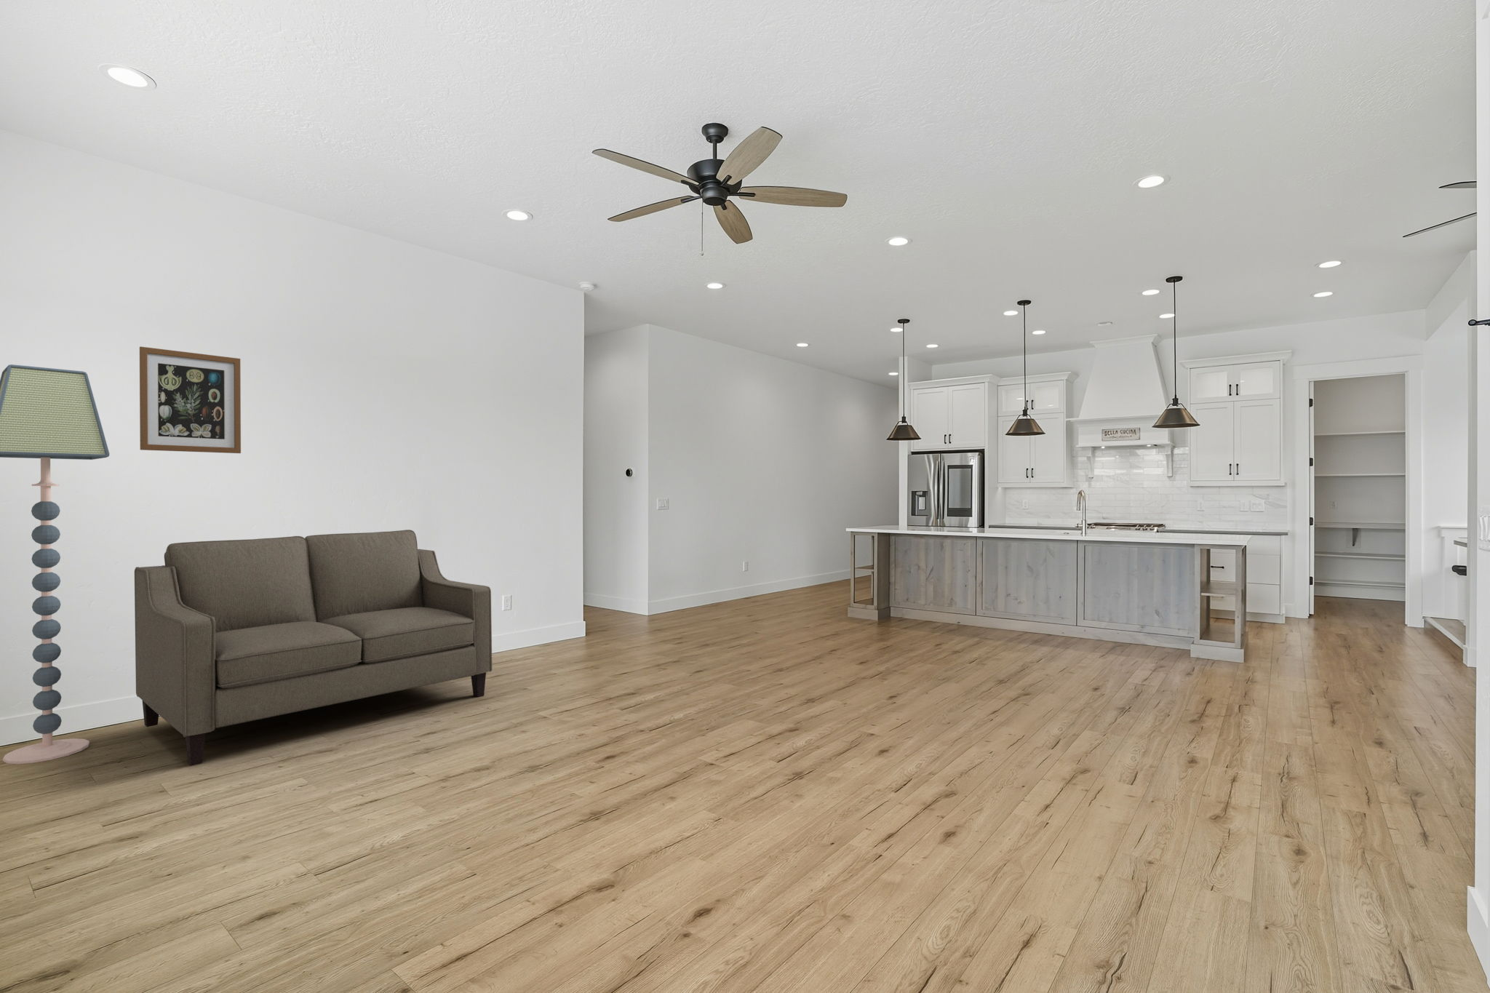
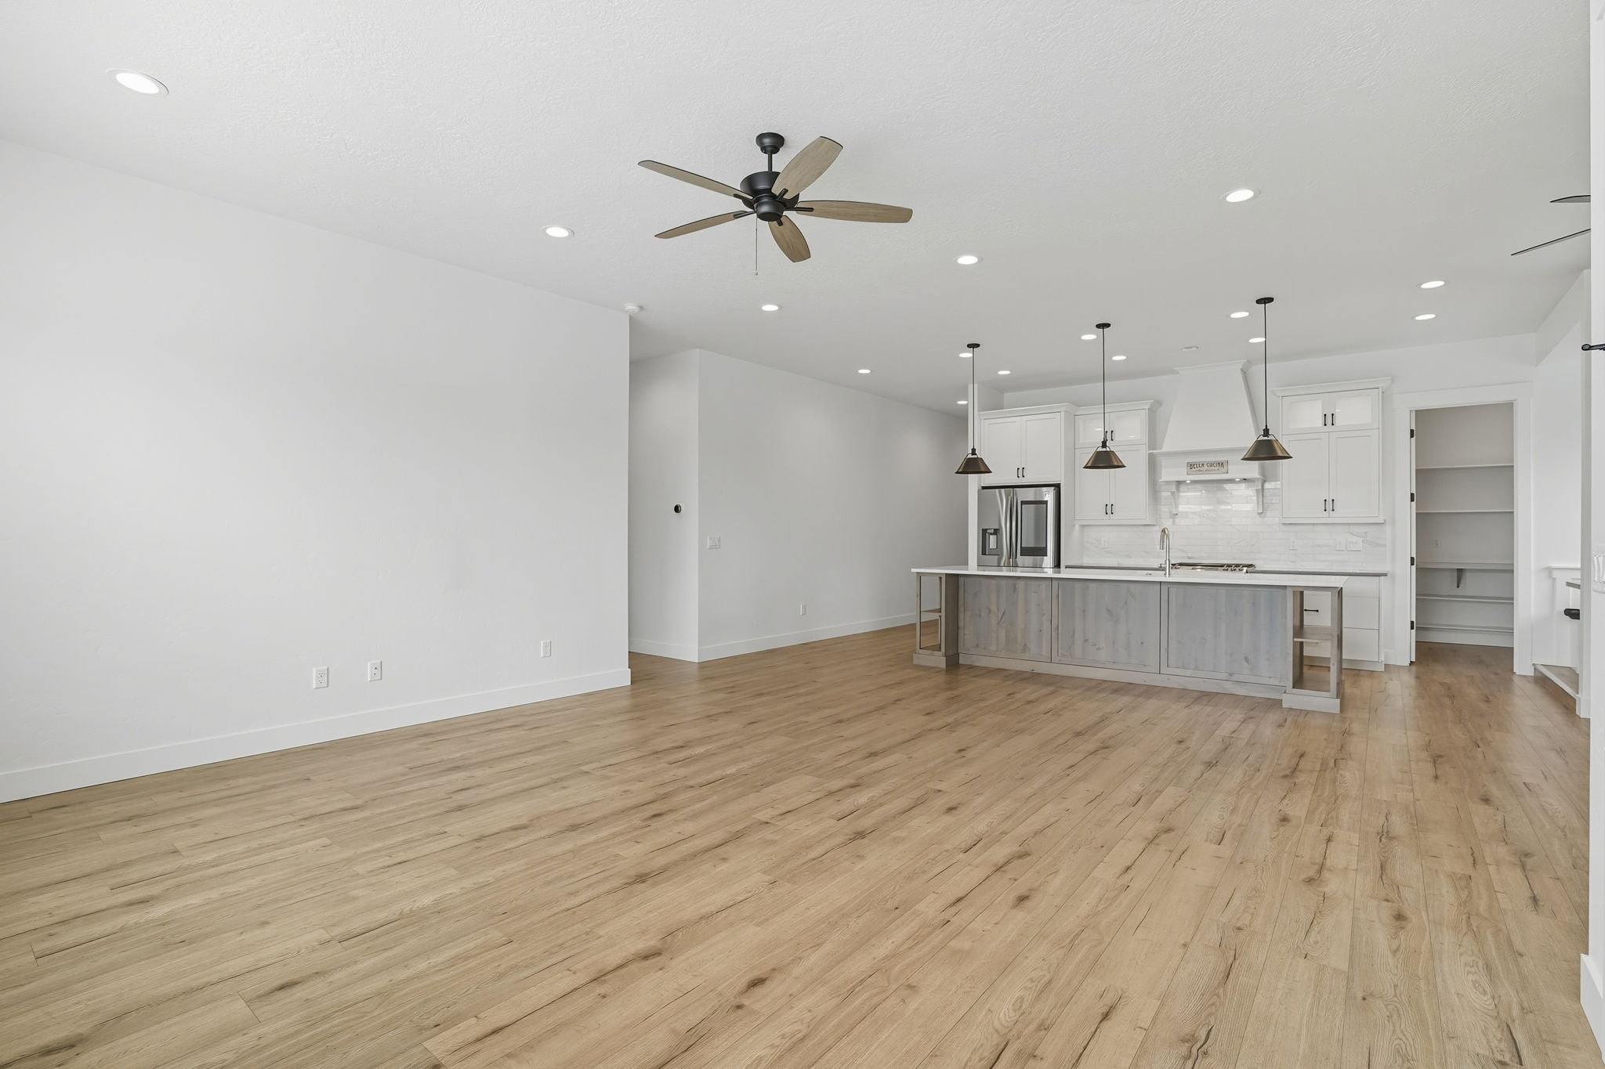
- floor lamp (45, 561)
- sofa (327, 623)
- wall art (192, 402)
